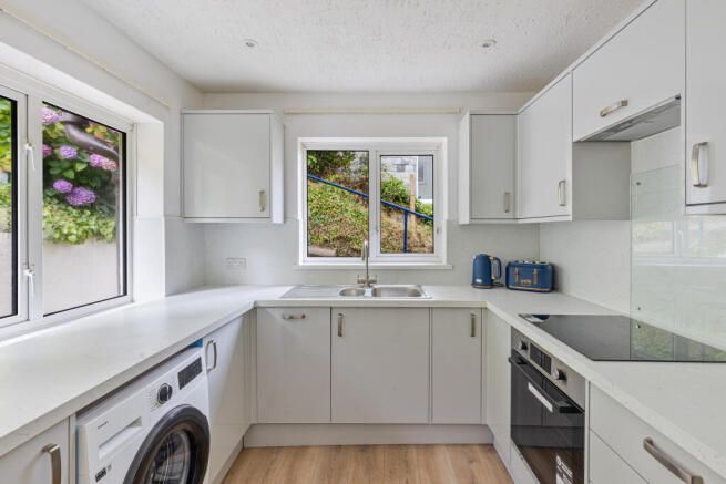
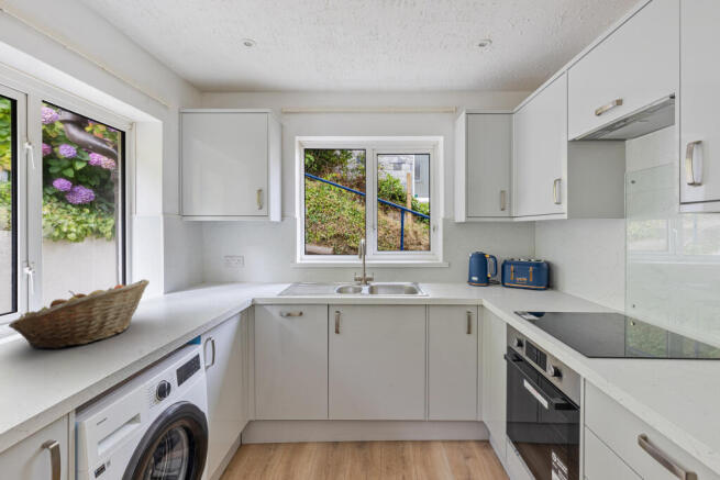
+ fruit basket (89, 309)
